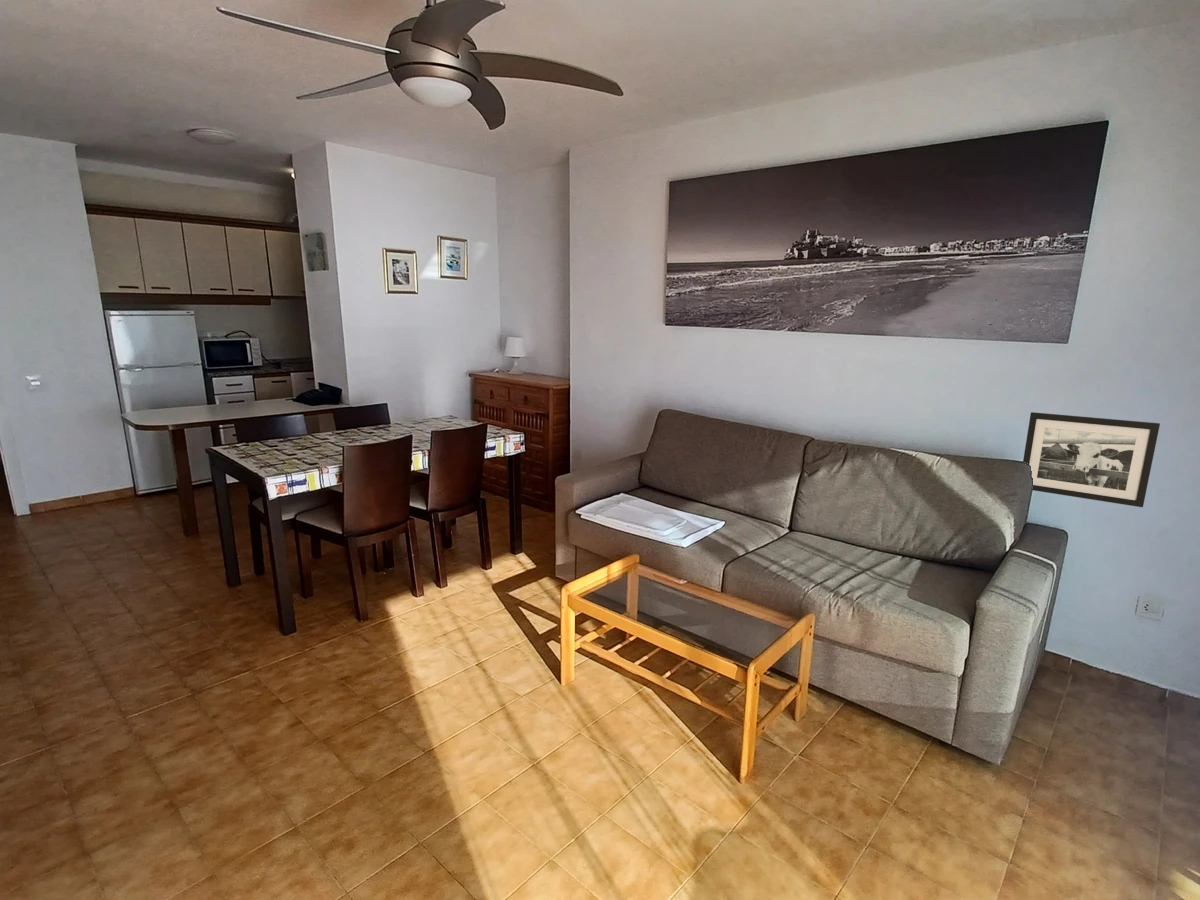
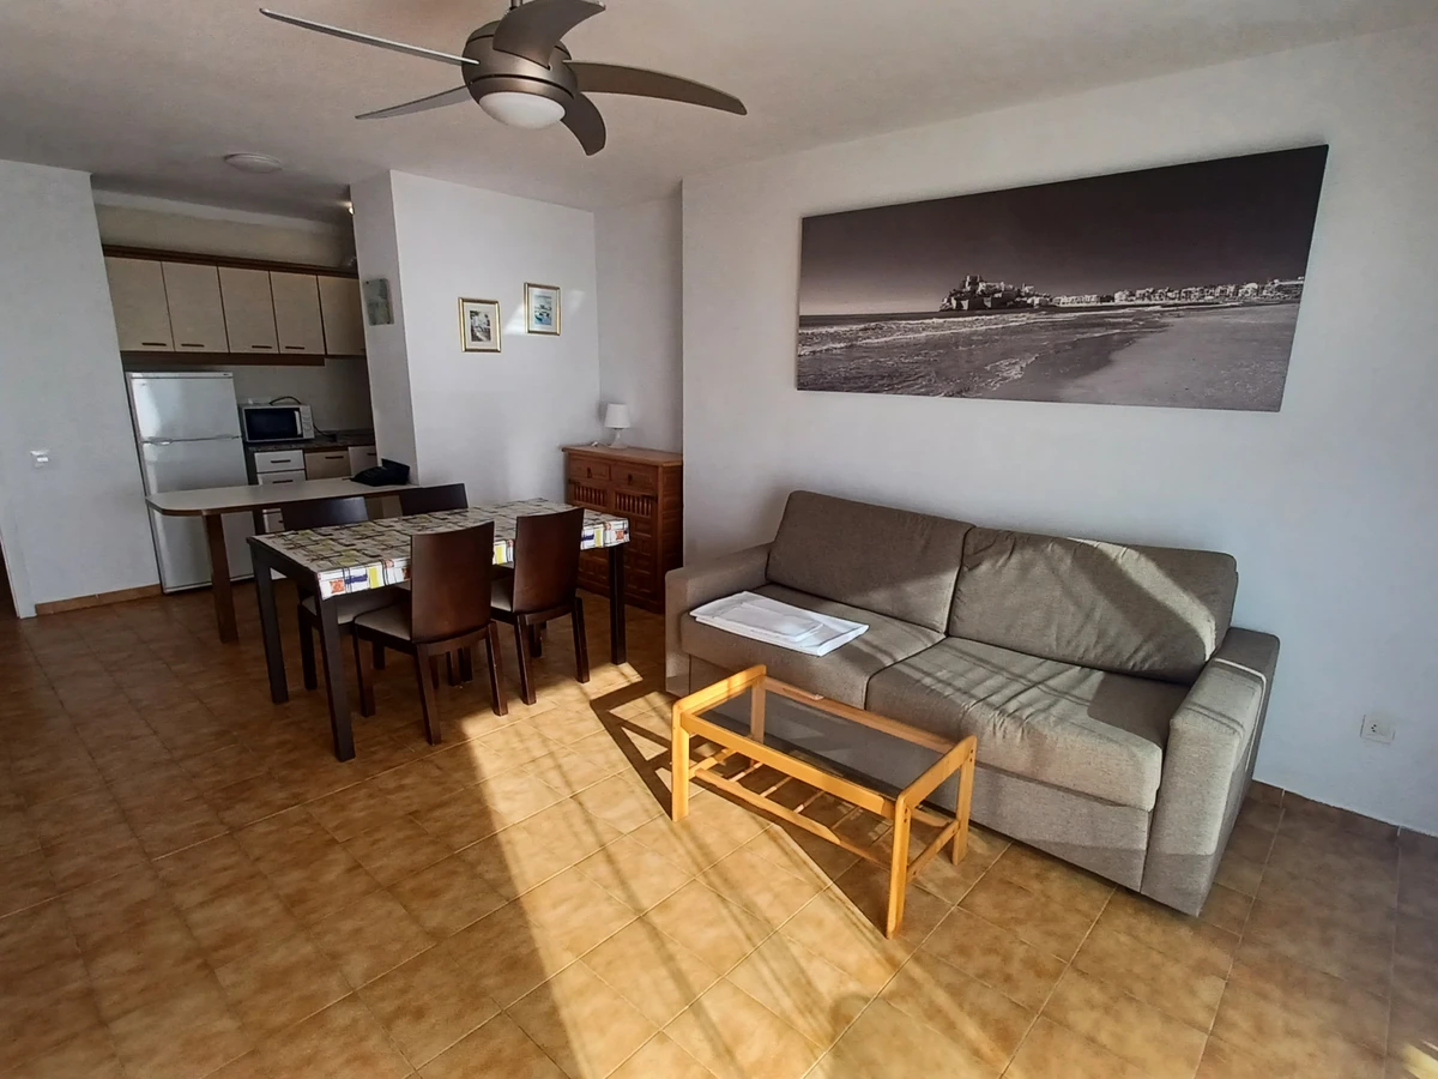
- picture frame (1084, 457)
